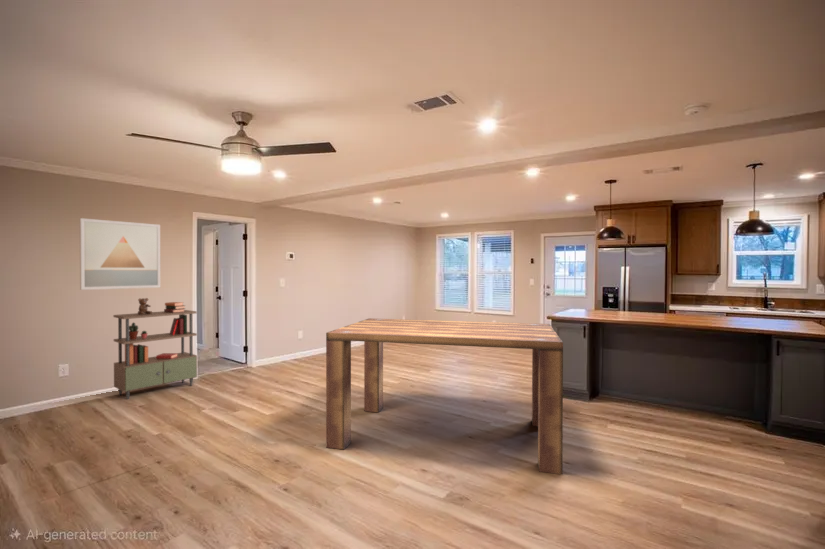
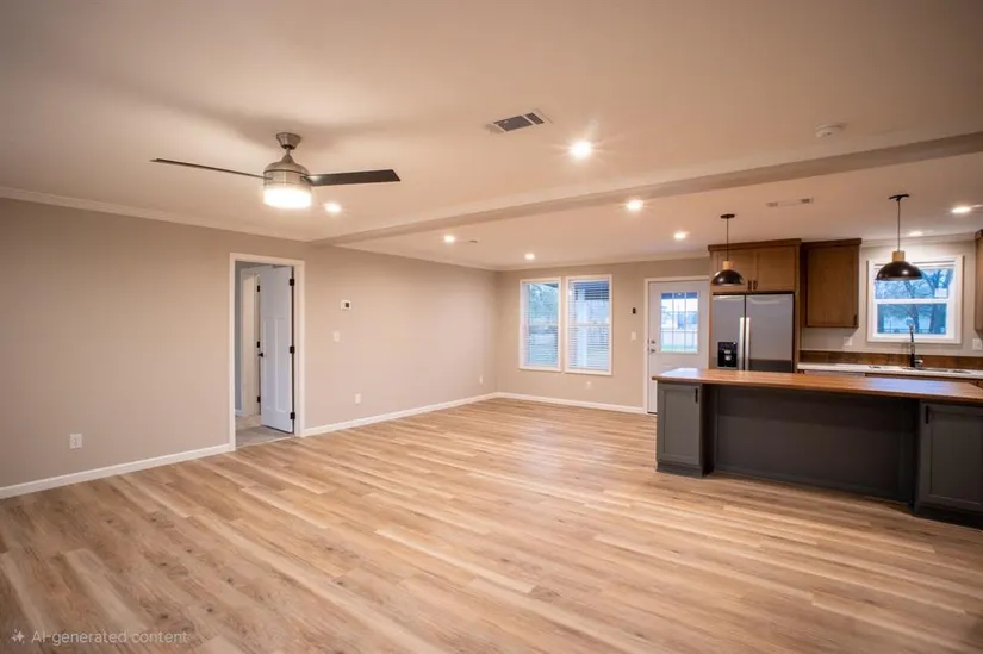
- dining table (454, 345)
- shelving unit (155, 340)
- wall art (122, 255)
